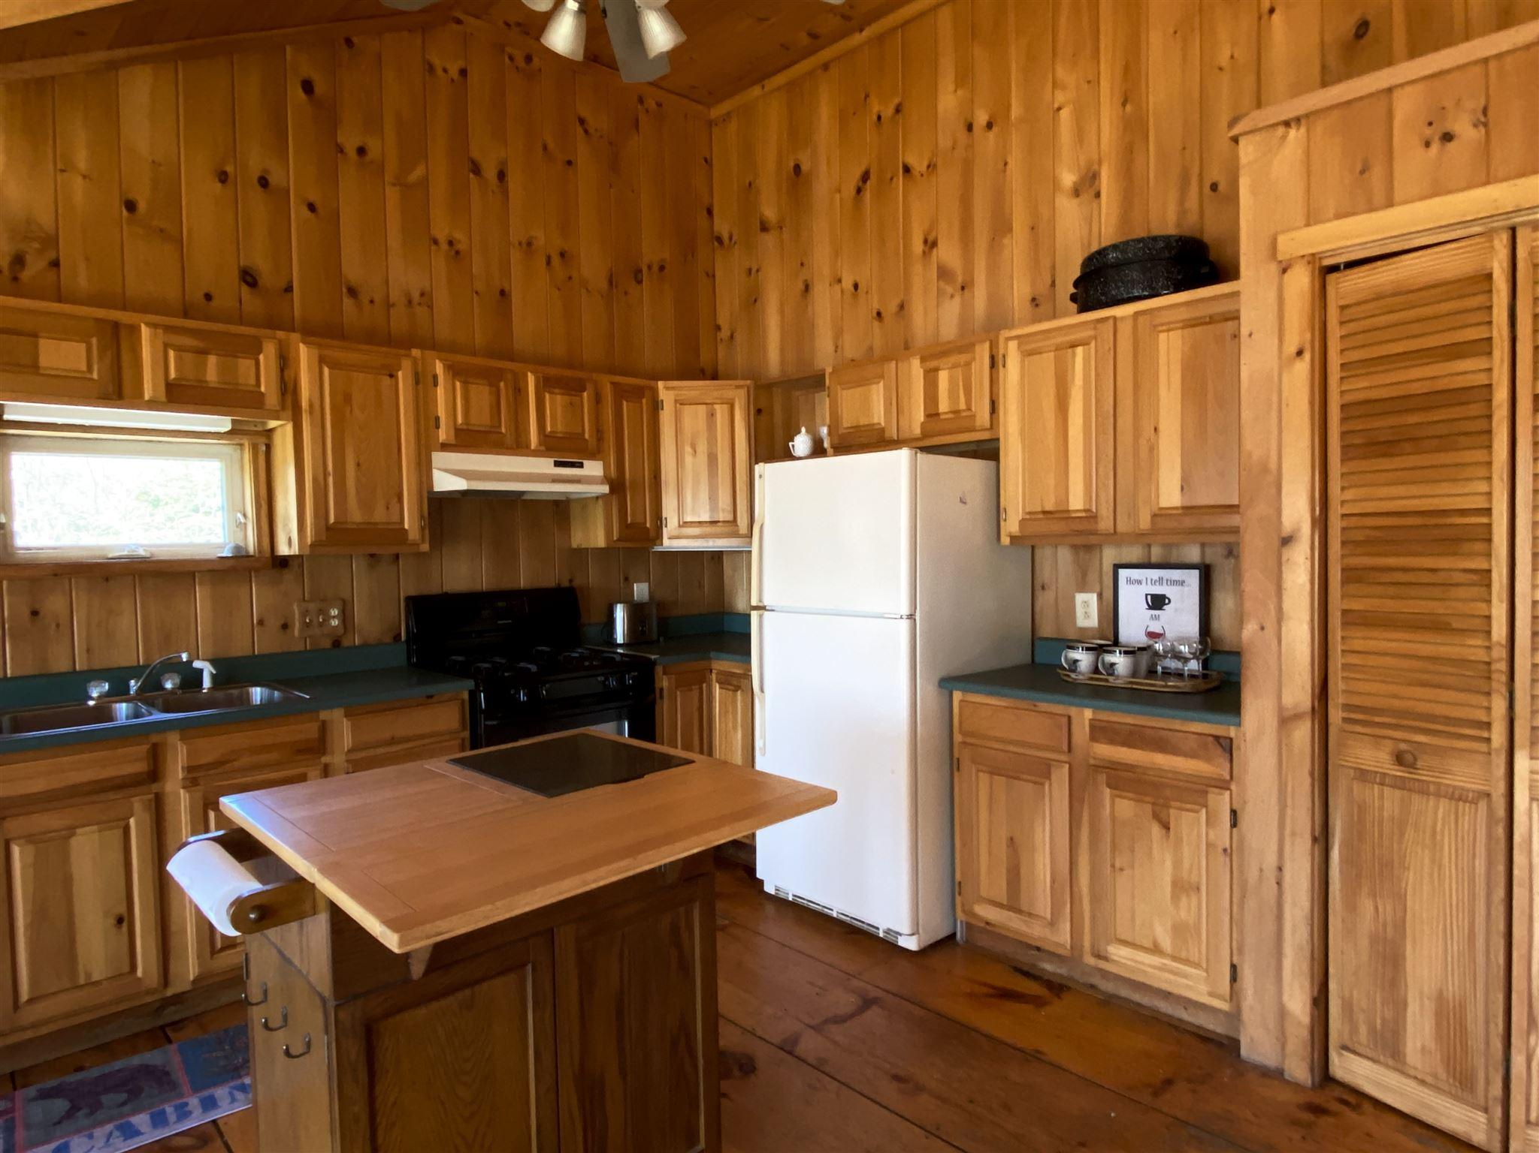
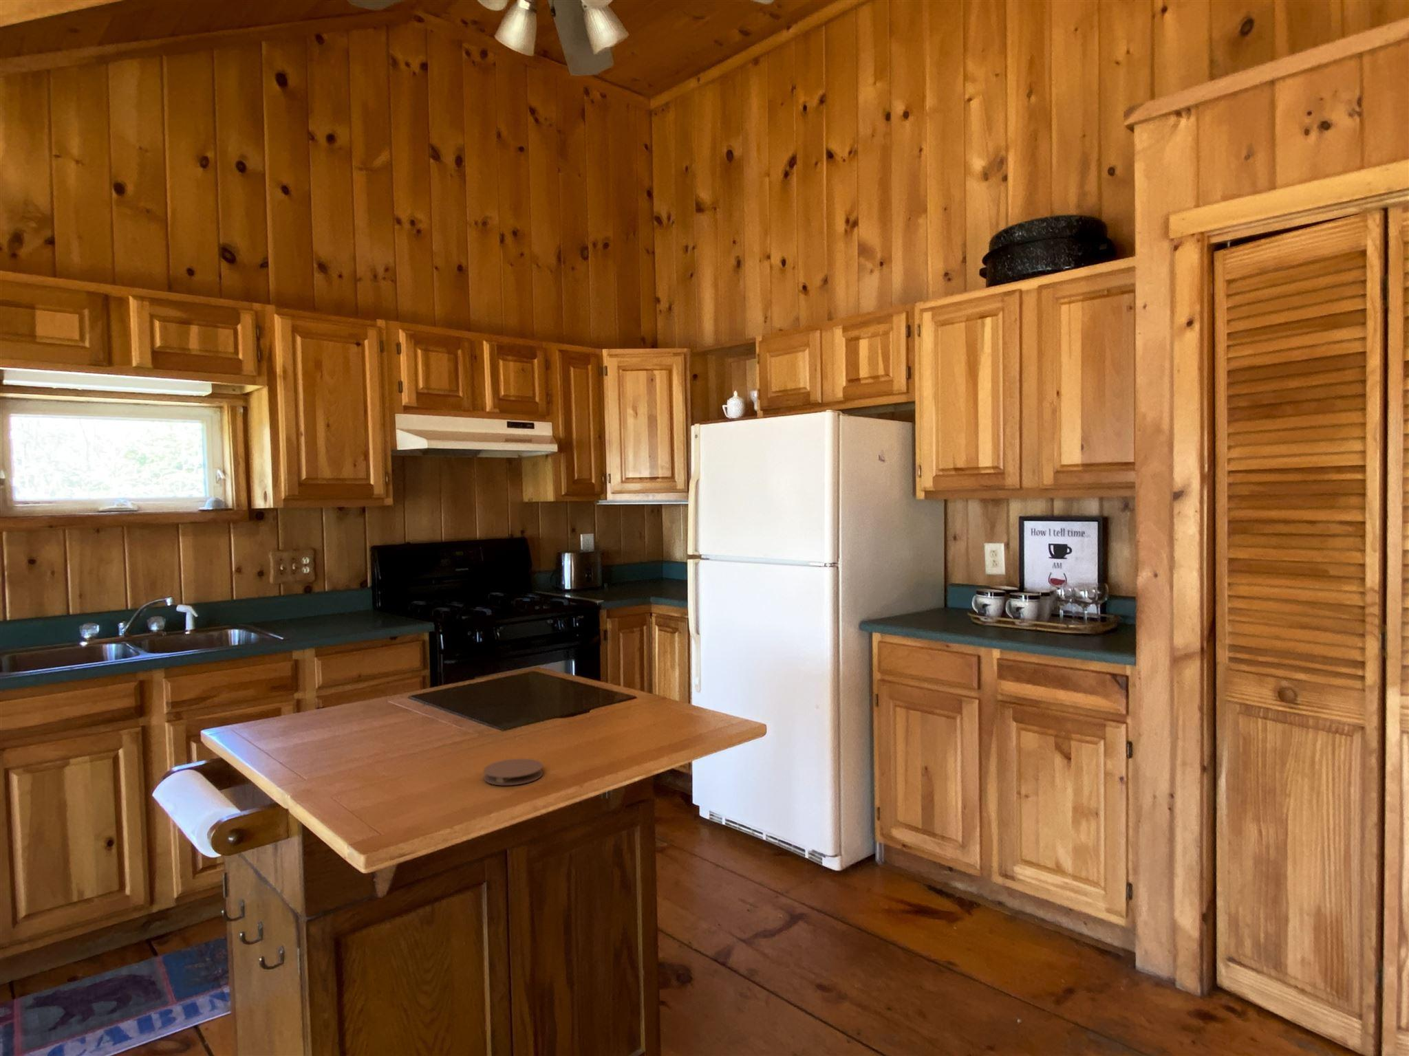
+ coaster (514, 771)
